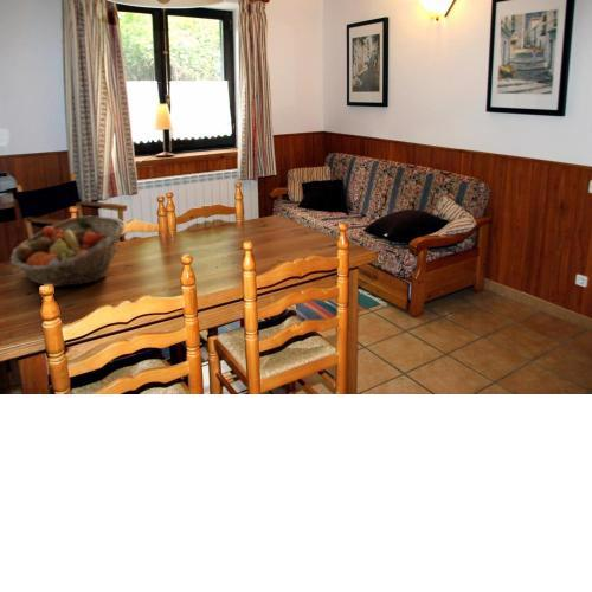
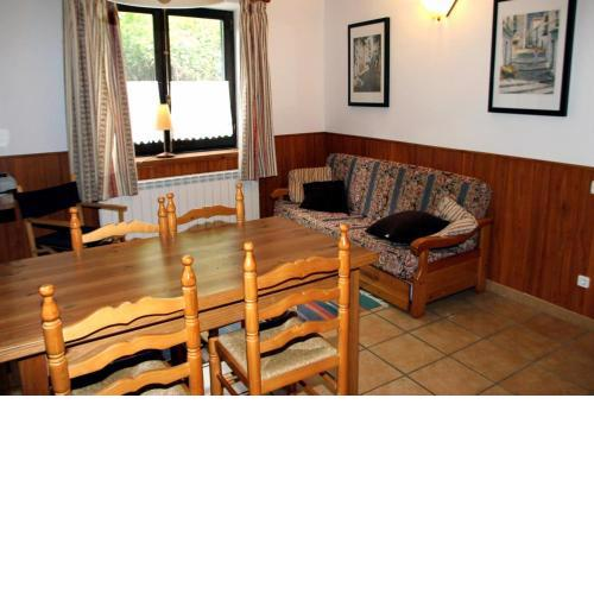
- fruit basket (70, 249)
